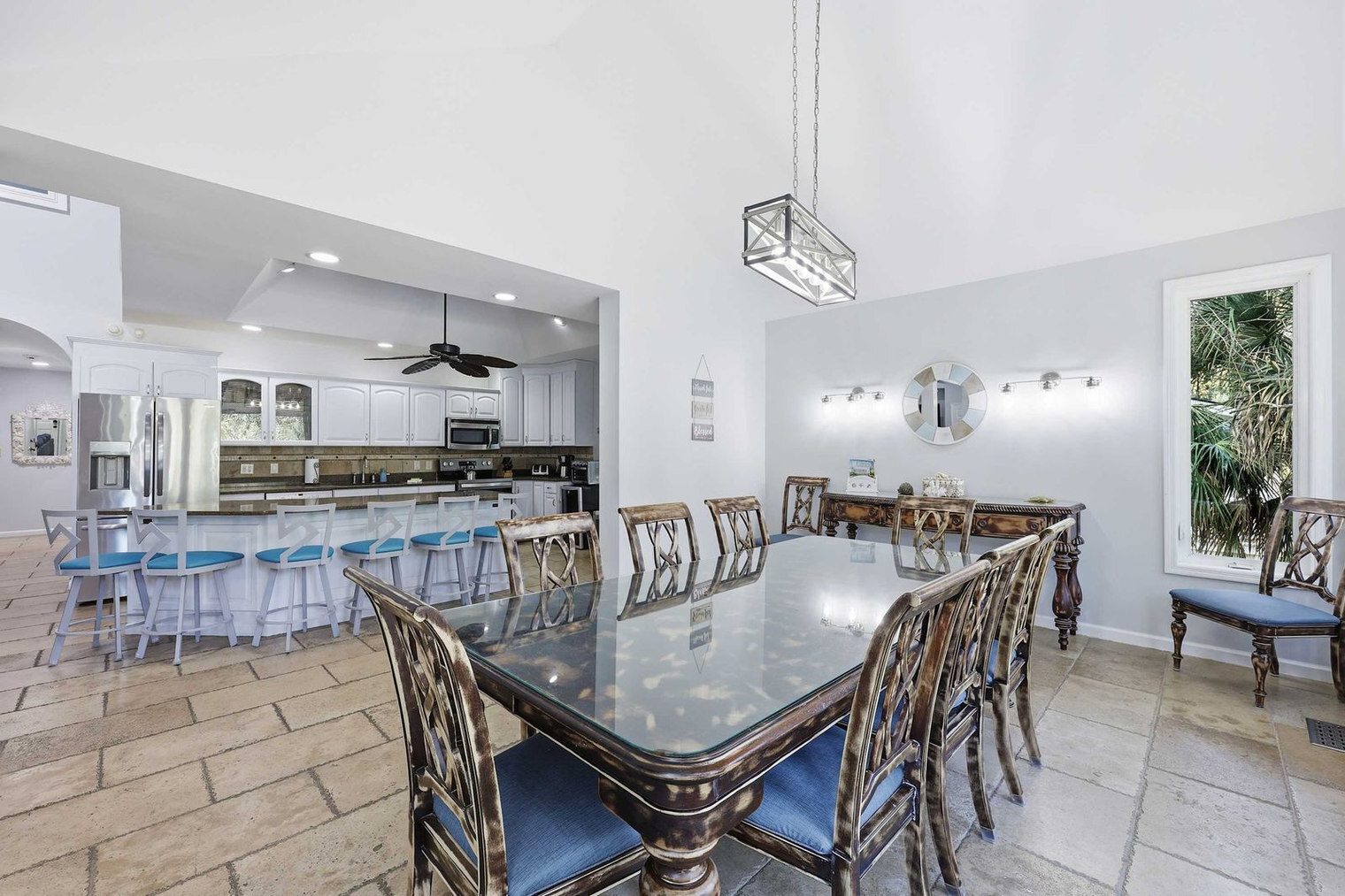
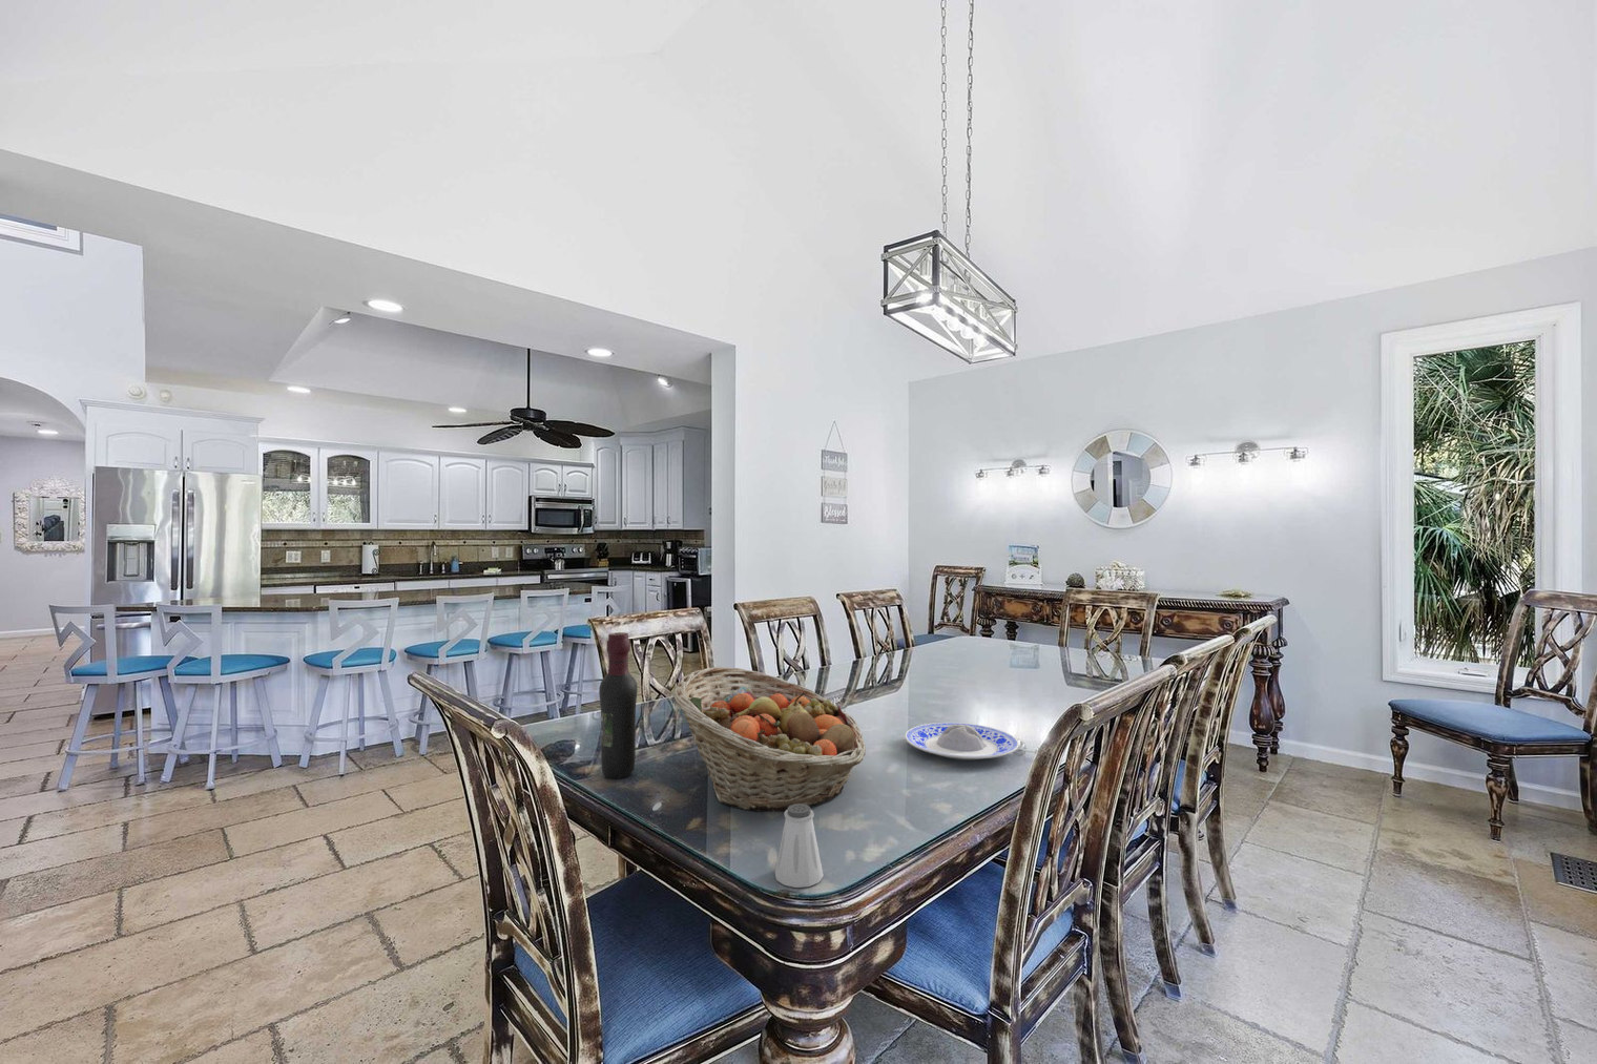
+ wine bottle (617, 704)
+ saltshaker (798, 841)
+ fruit basket (771, 729)
+ plate (961, 737)
